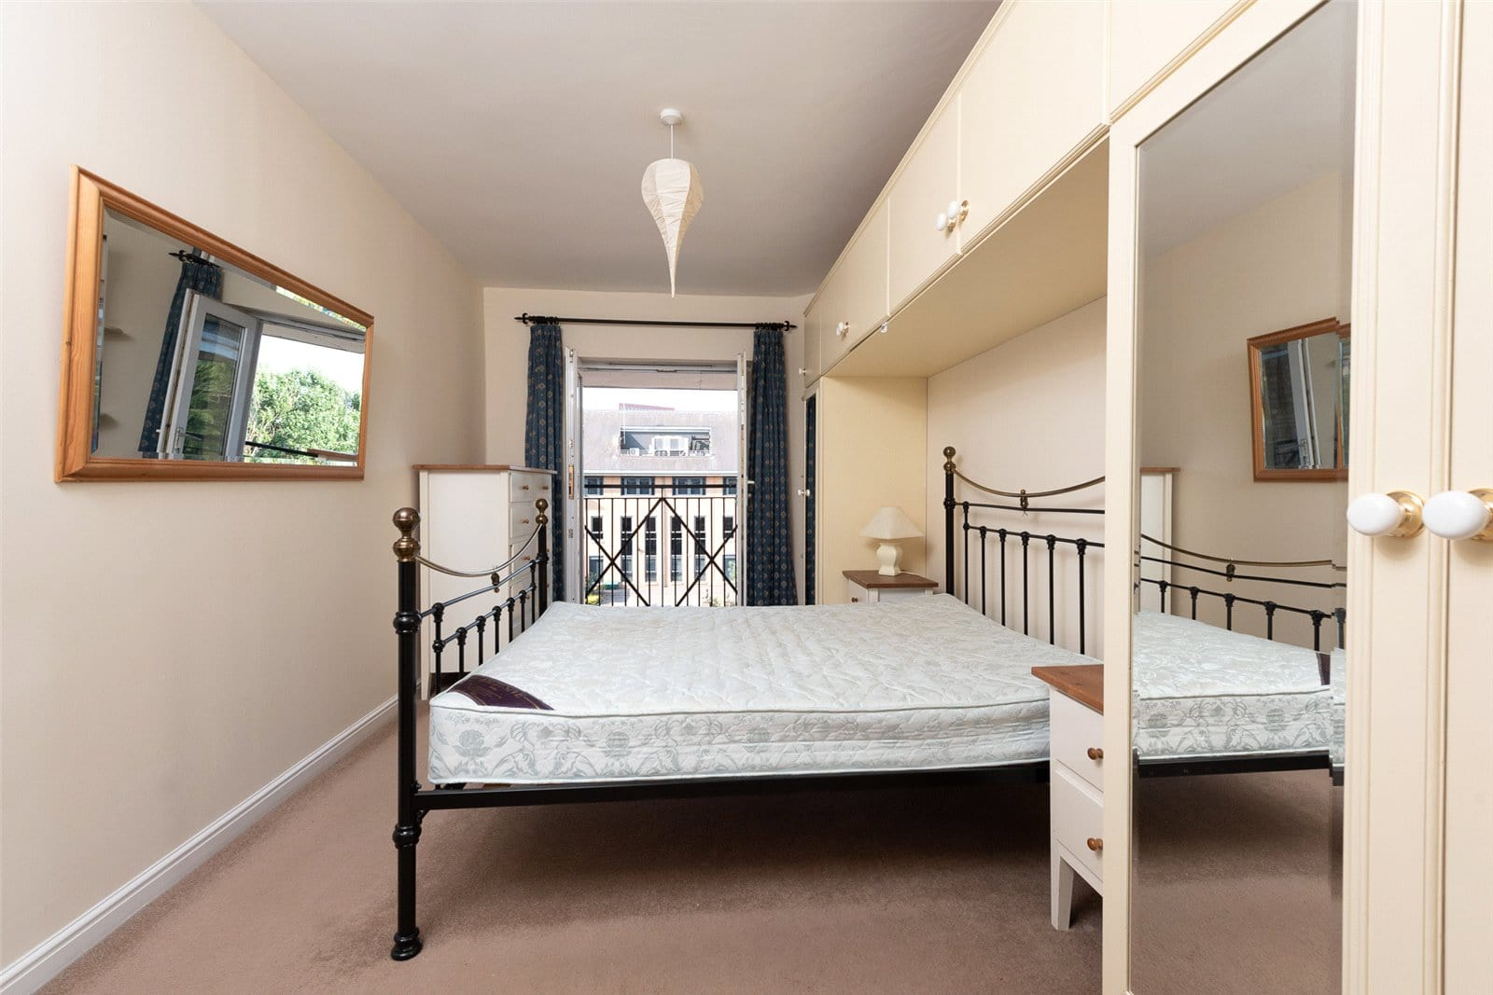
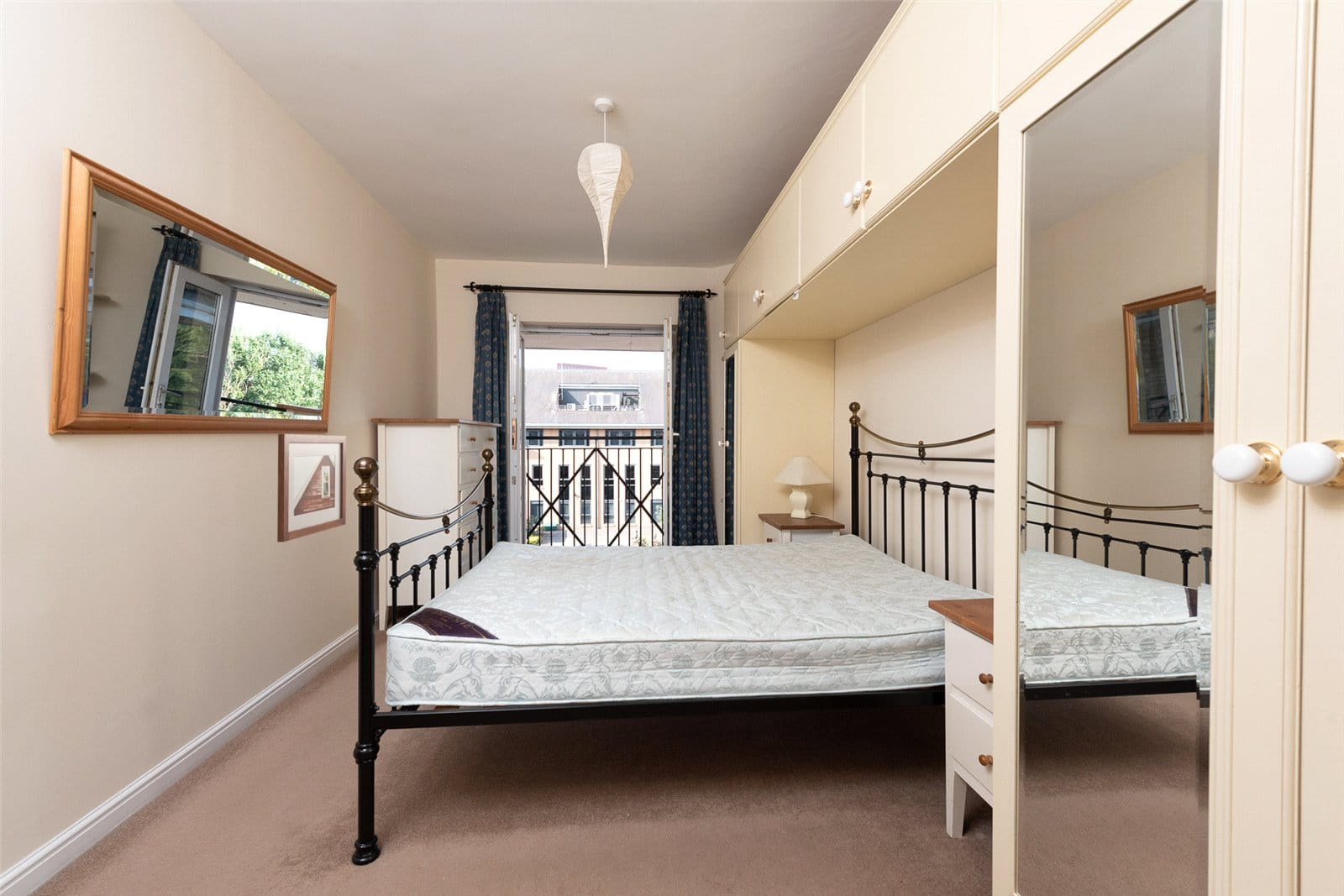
+ picture frame (315, 484)
